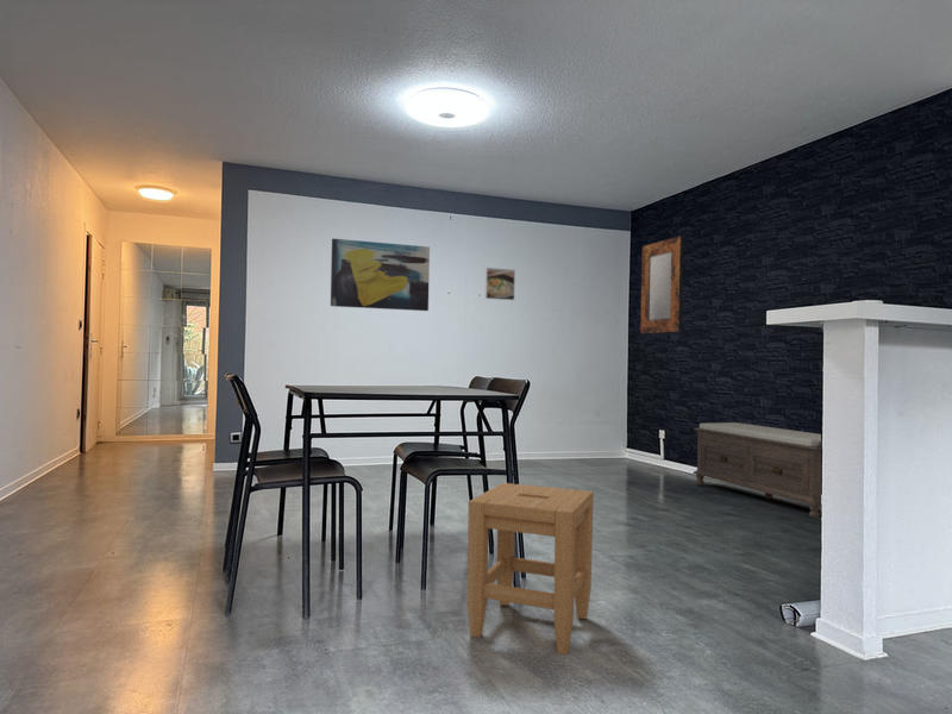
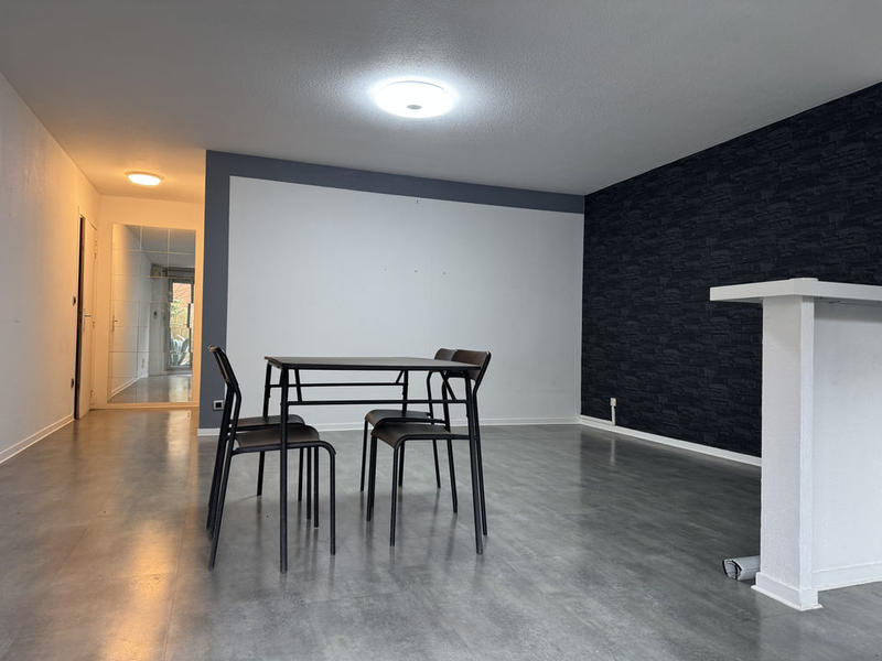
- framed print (500, 283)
- wall art (381, 275)
- home mirror (660, 287)
- stool (532, 560)
- bench (768, 463)
